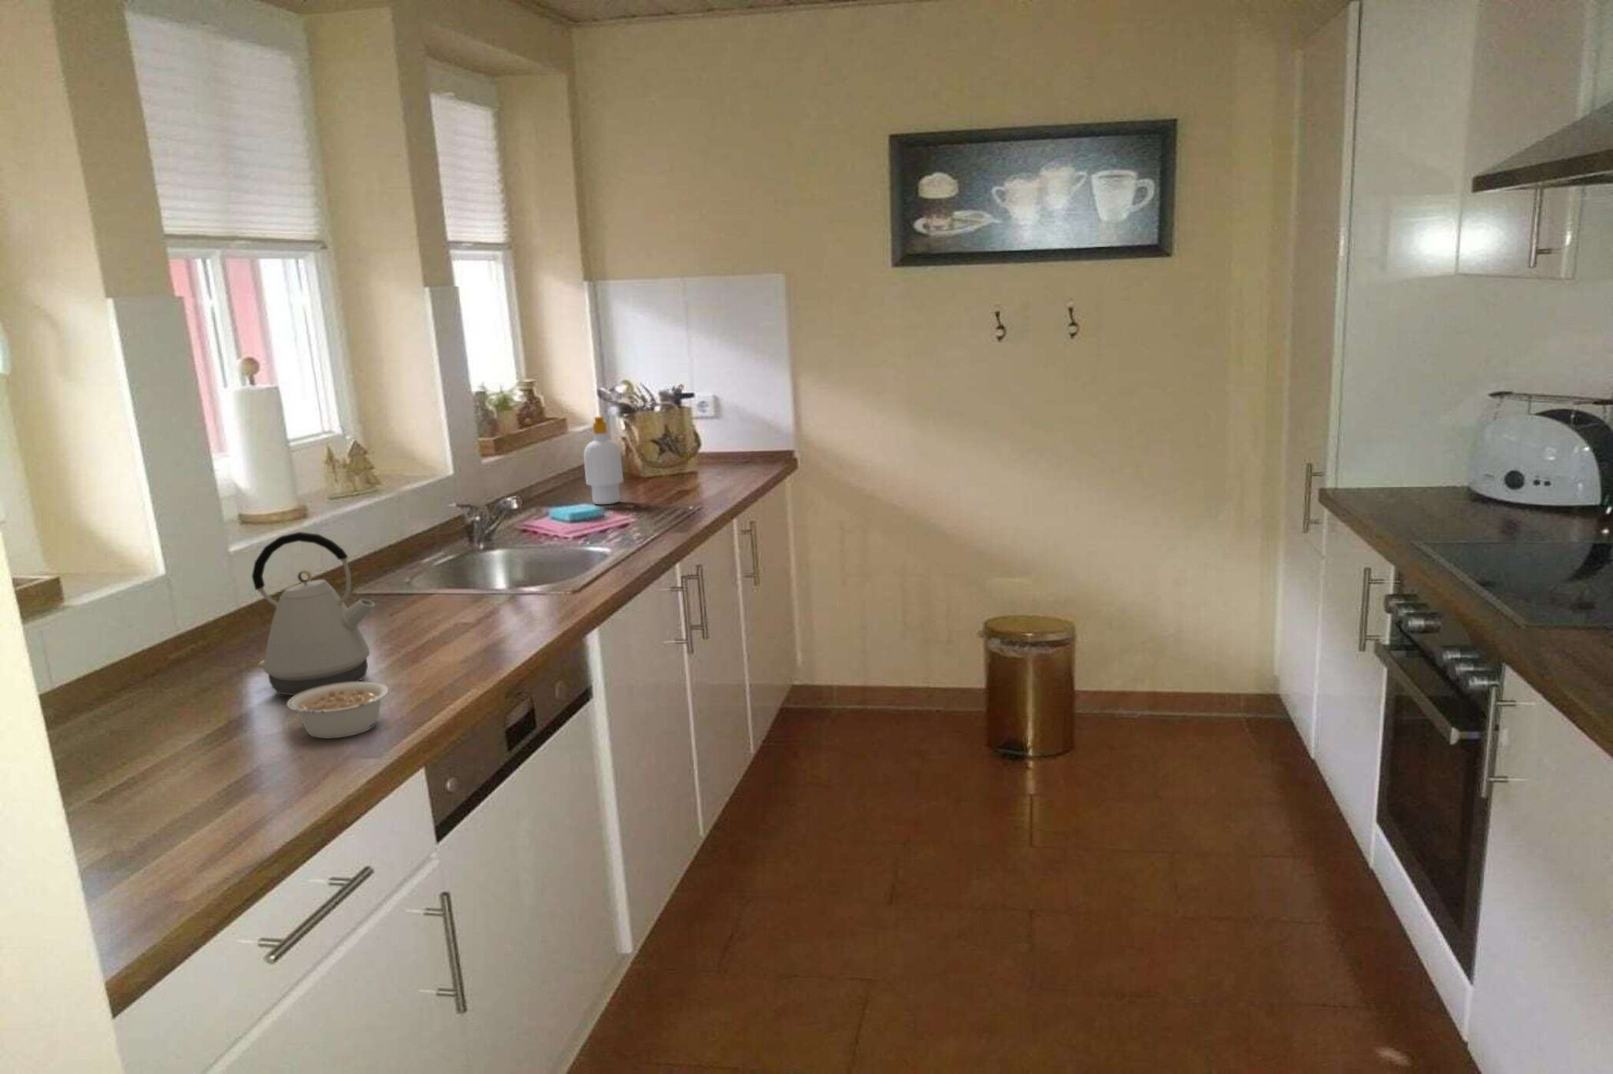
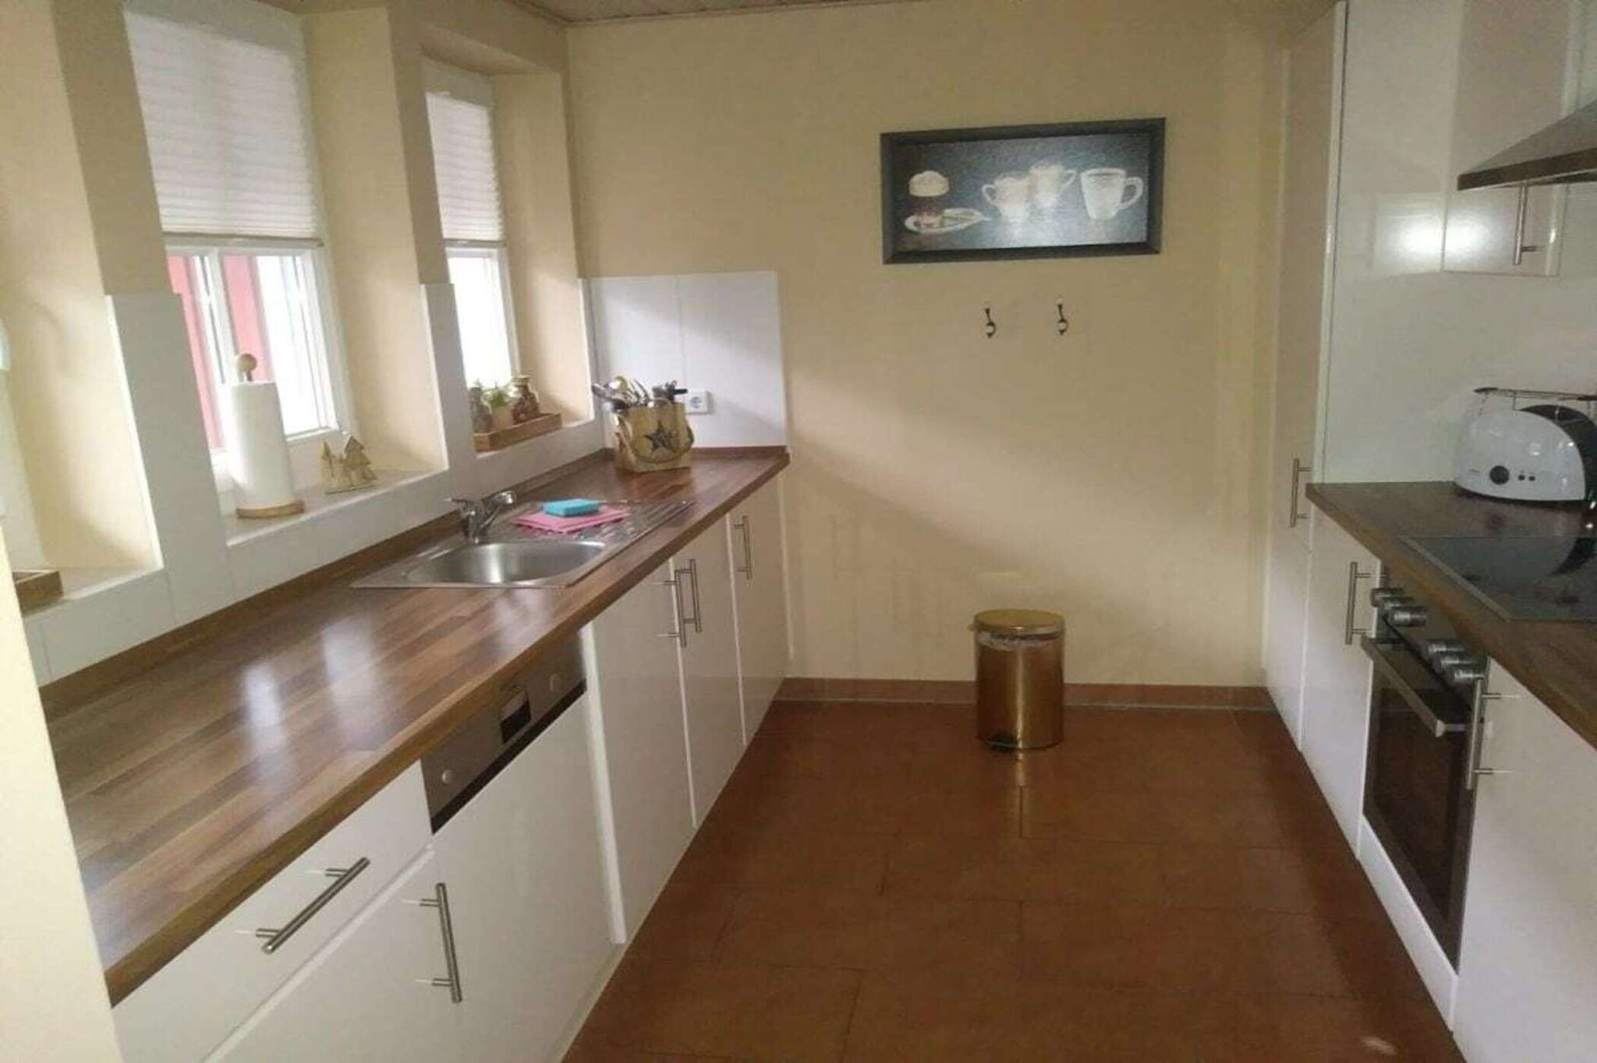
- legume (343, 708)
- kettle (313, 609)
- soap bottle (602, 459)
